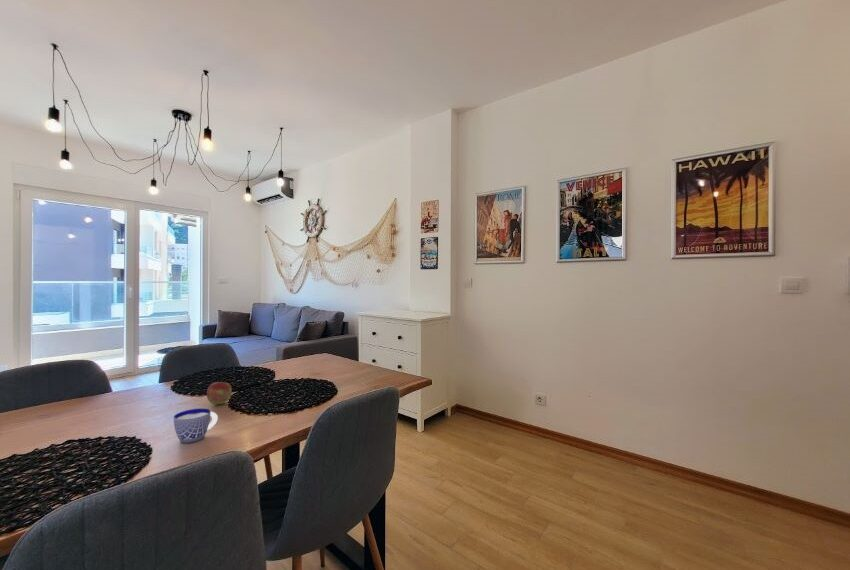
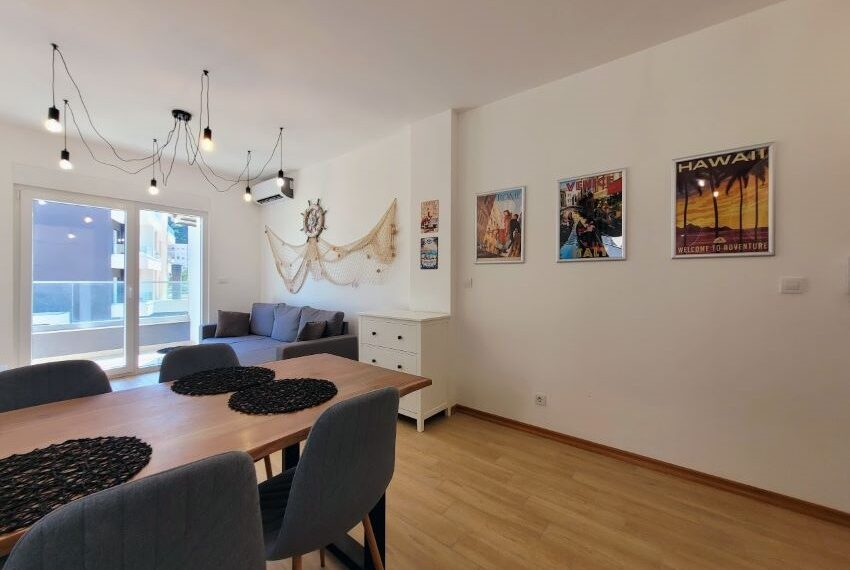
- fruit (219, 392)
- cup (197, 424)
